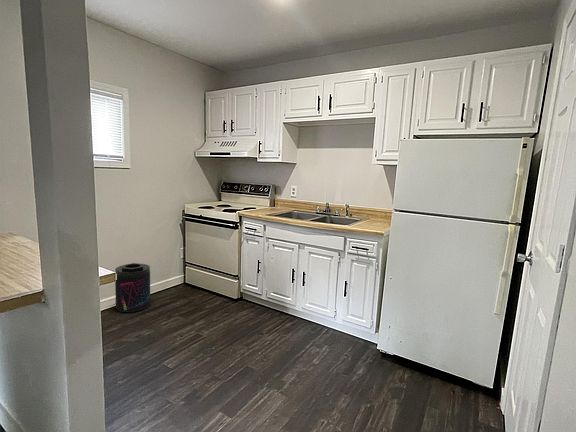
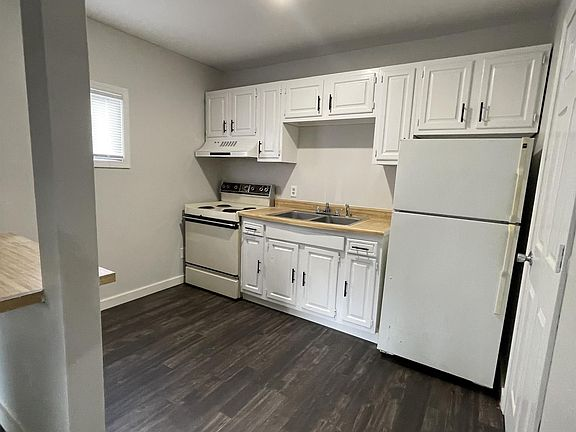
- supplement container (133, 286)
